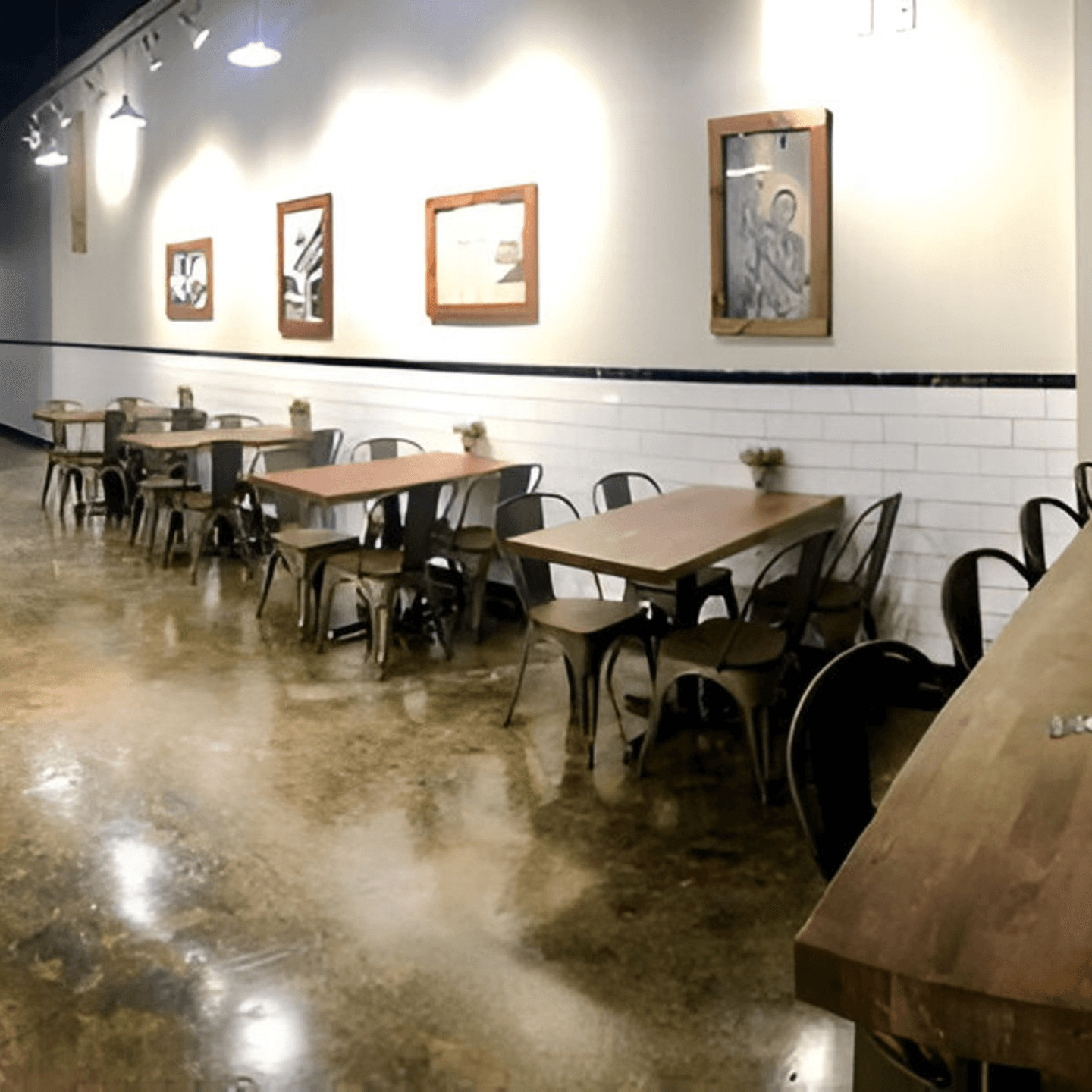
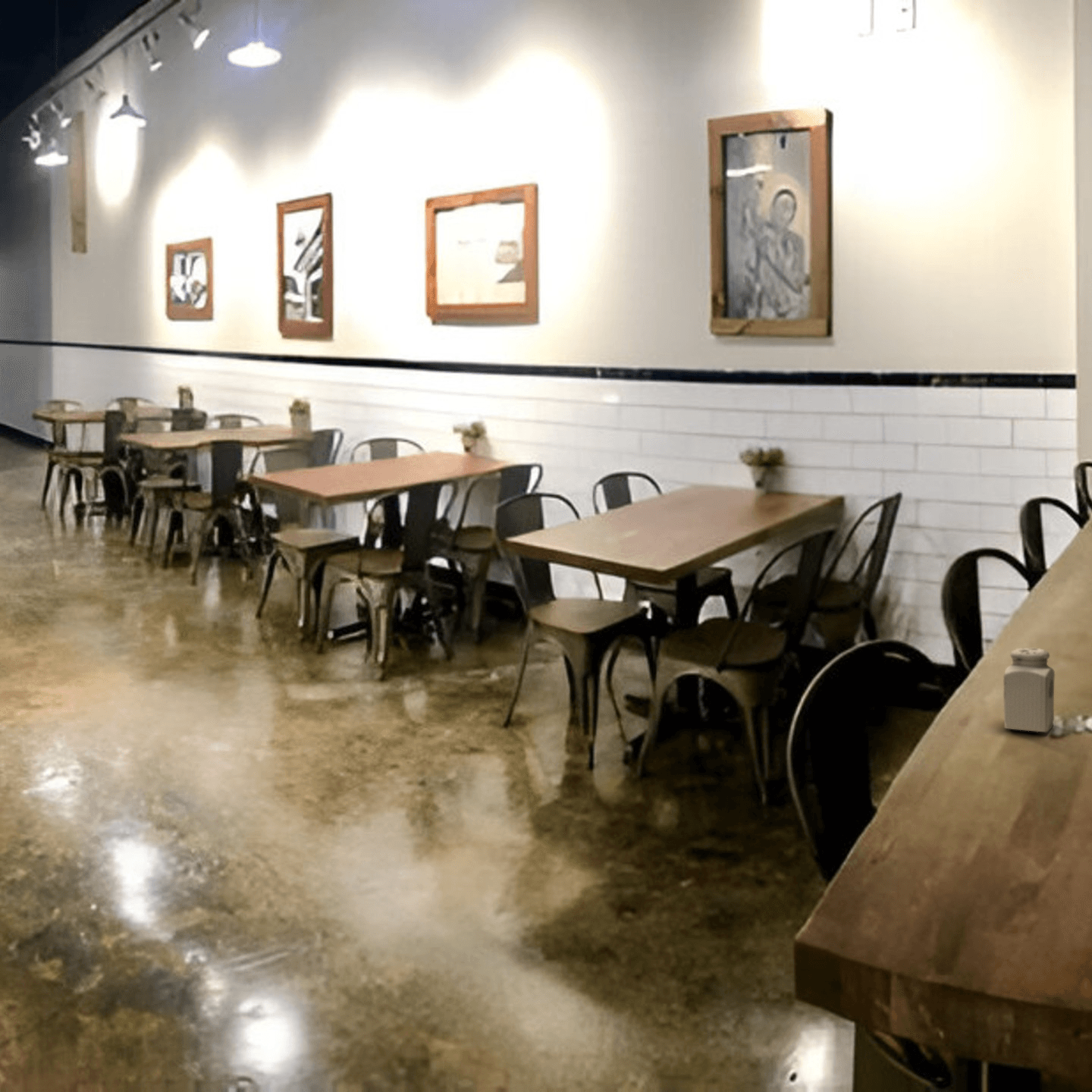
+ salt shaker (1029, 688)
